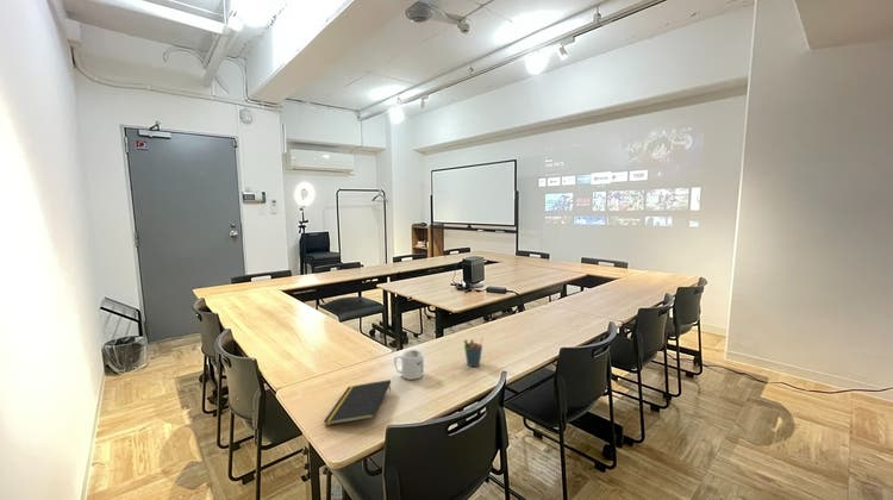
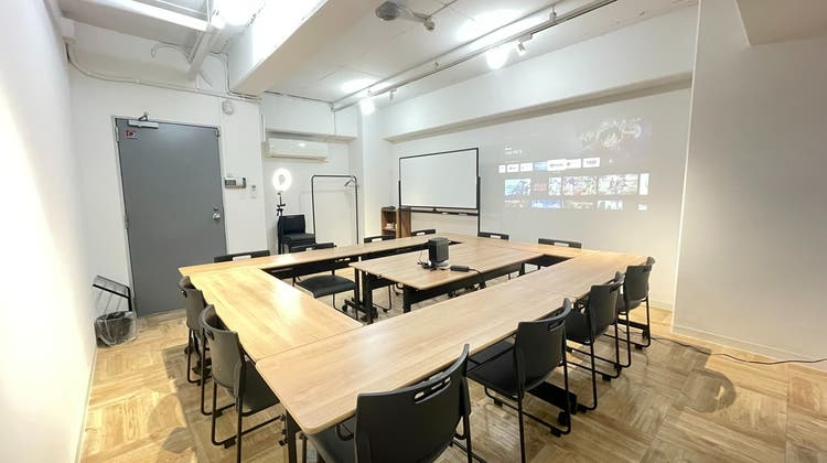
- notepad (360, 400)
- pen holder (473, 350)
- mug (408, 364)
